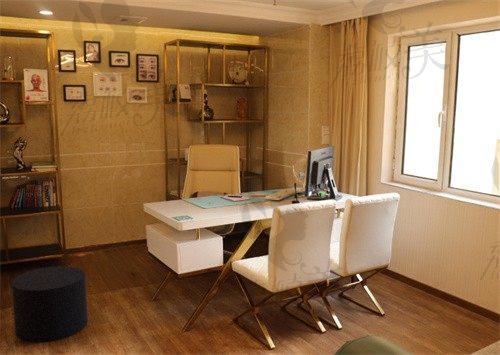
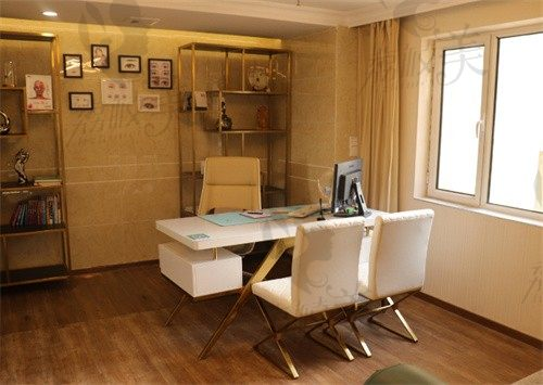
- stool (50, 301)
